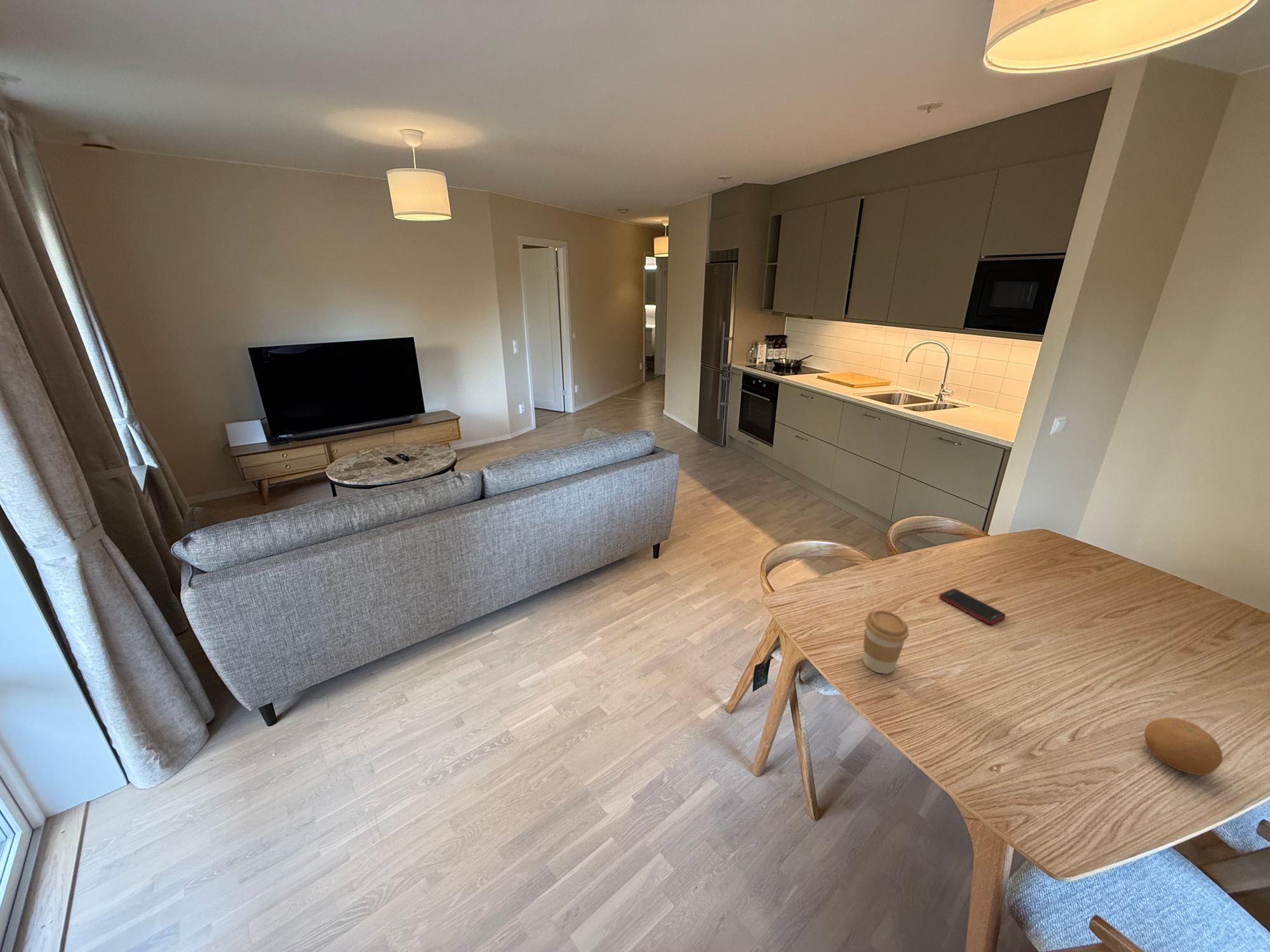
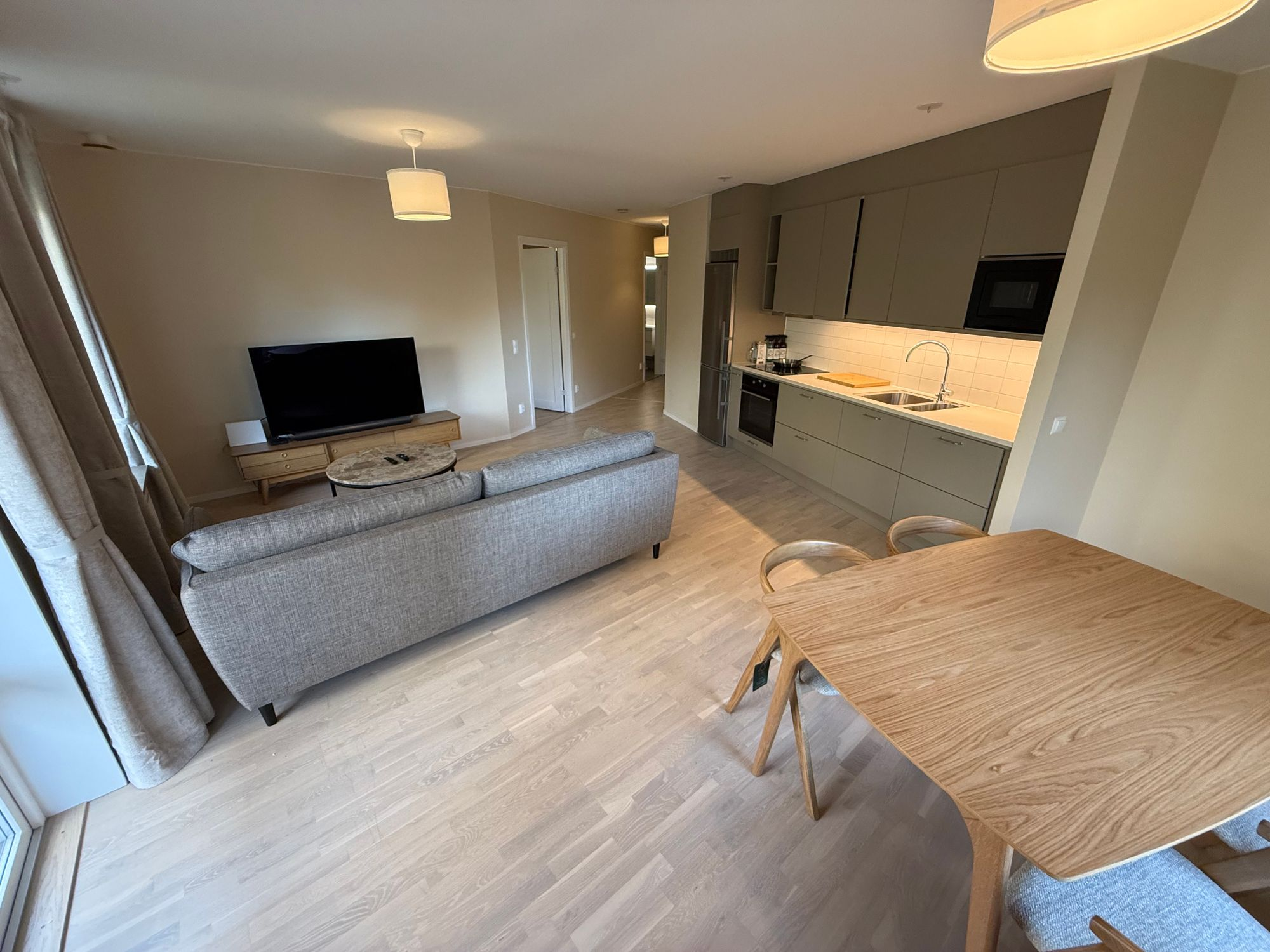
- coffee cup (883, 641)
- fruit (1182, 744)
- cell phone (971, 605)
